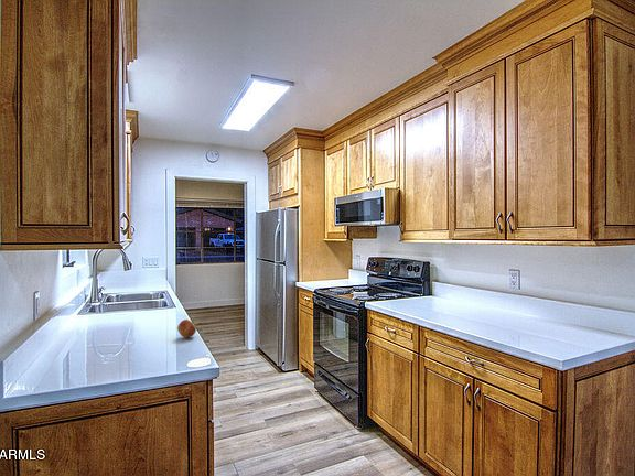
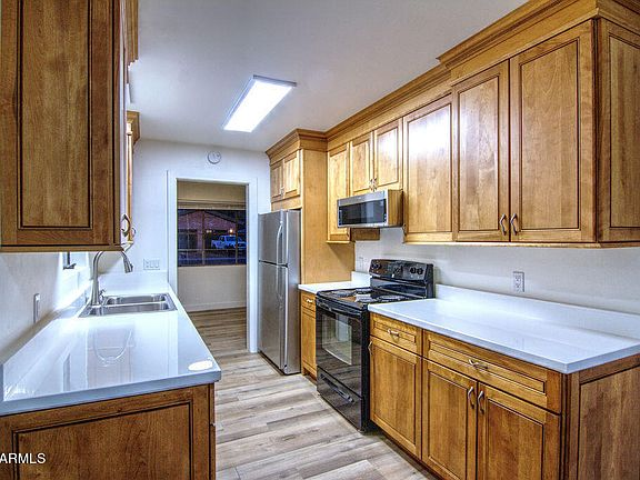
- apple (186, 328)
